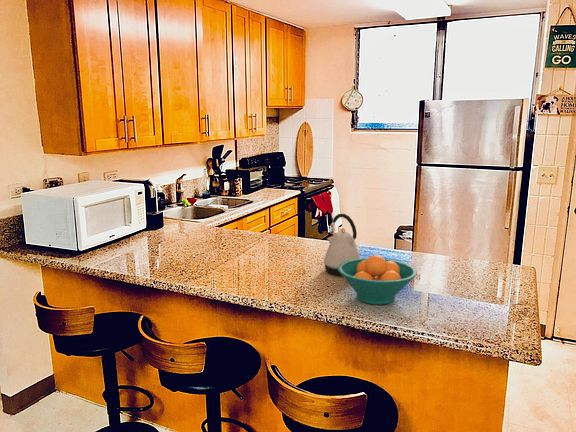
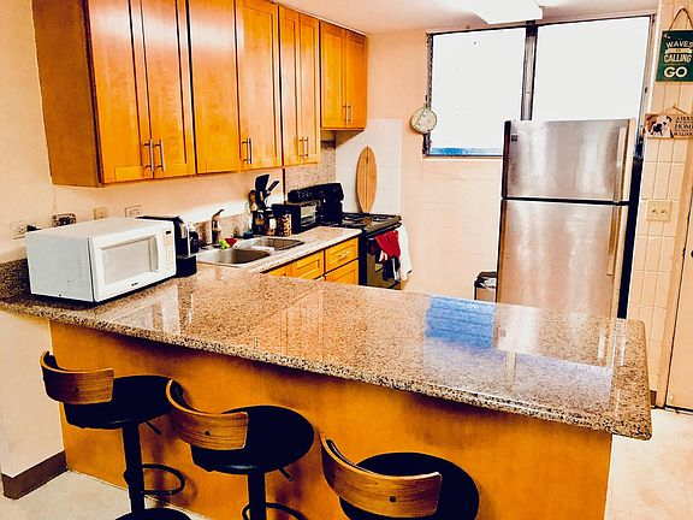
- fruit bowl (376, 277)
- kettle (342, 242)
